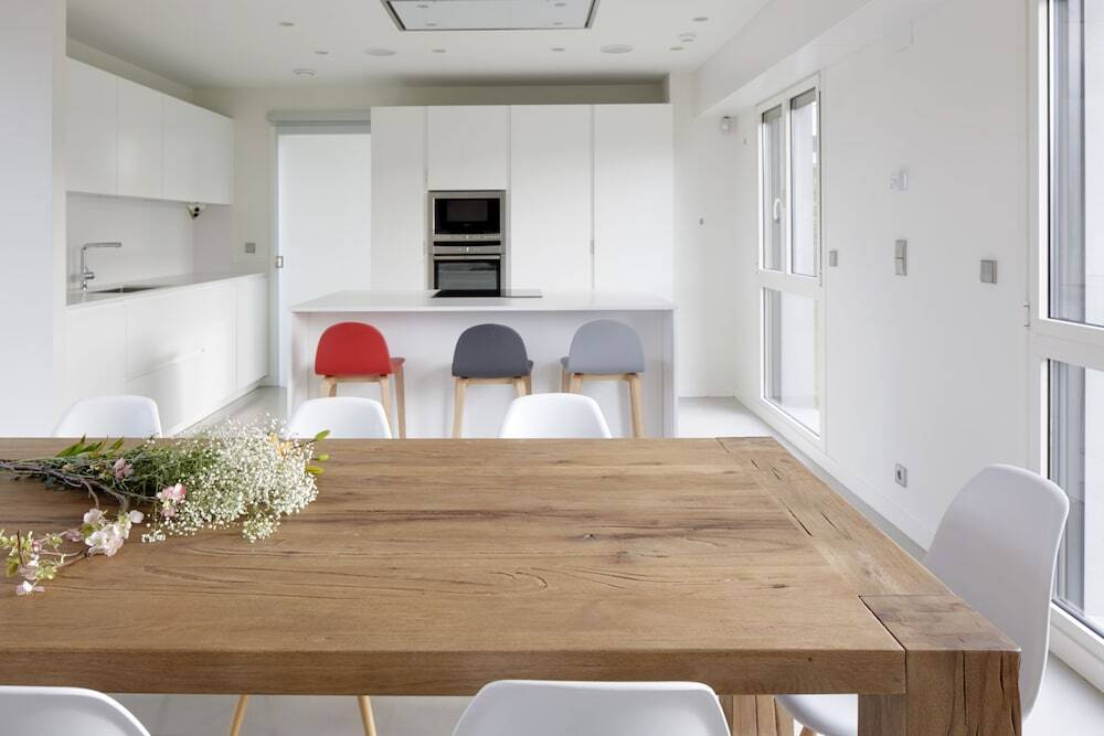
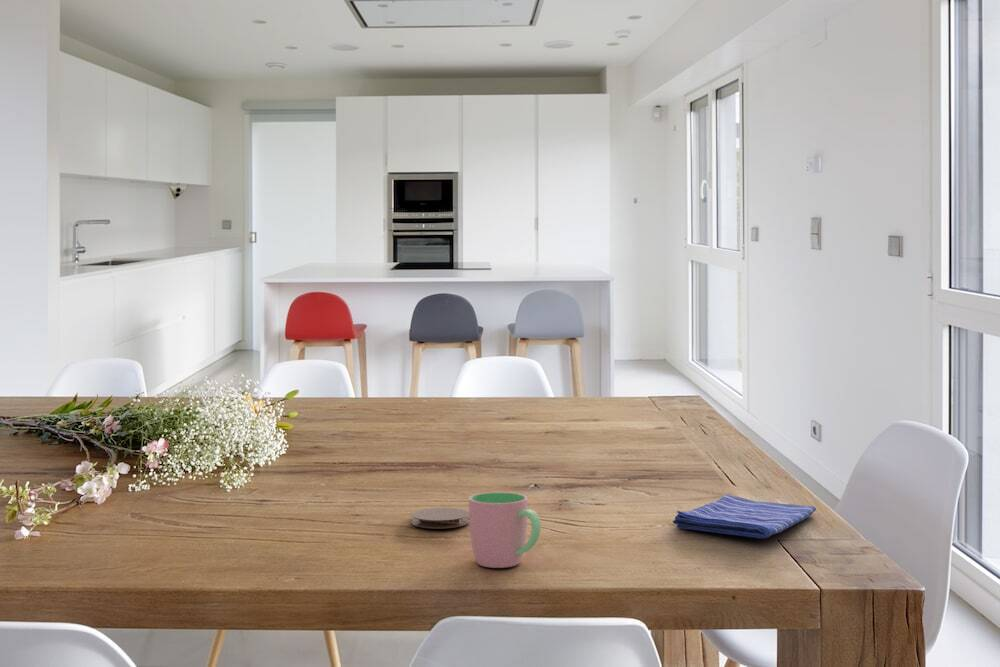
+ dish towel (745, 513)
+ coaster (440, 517)
+ cup (506, 531)
